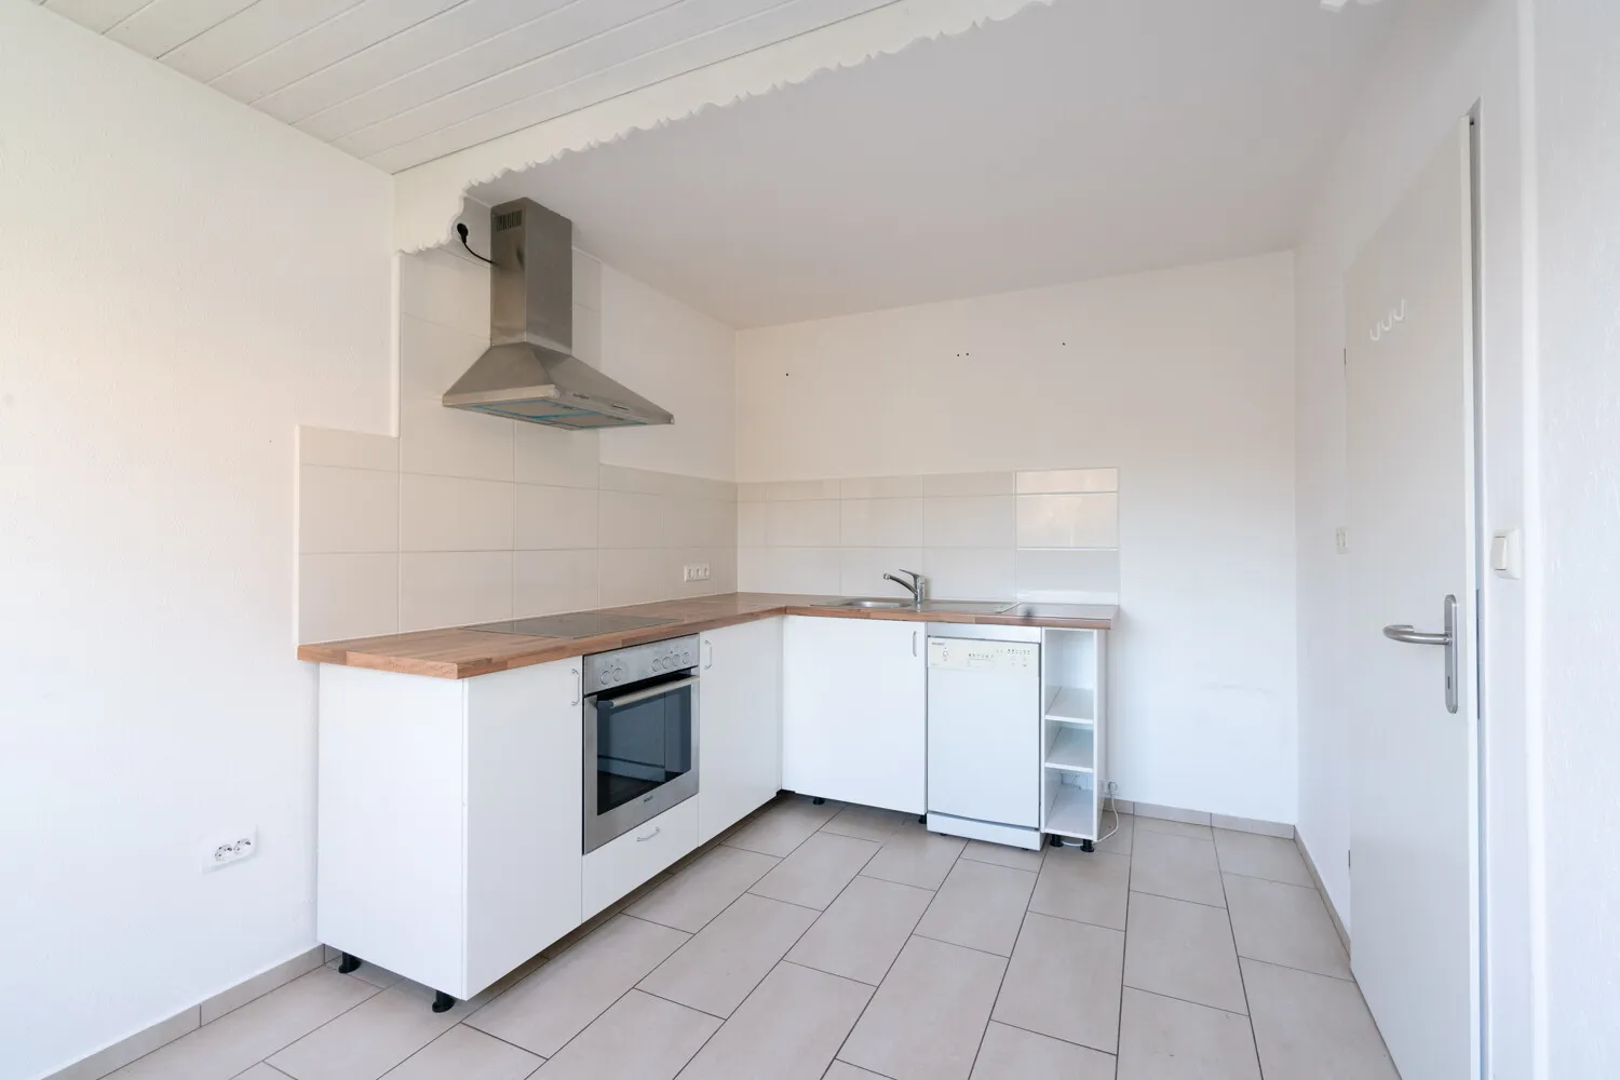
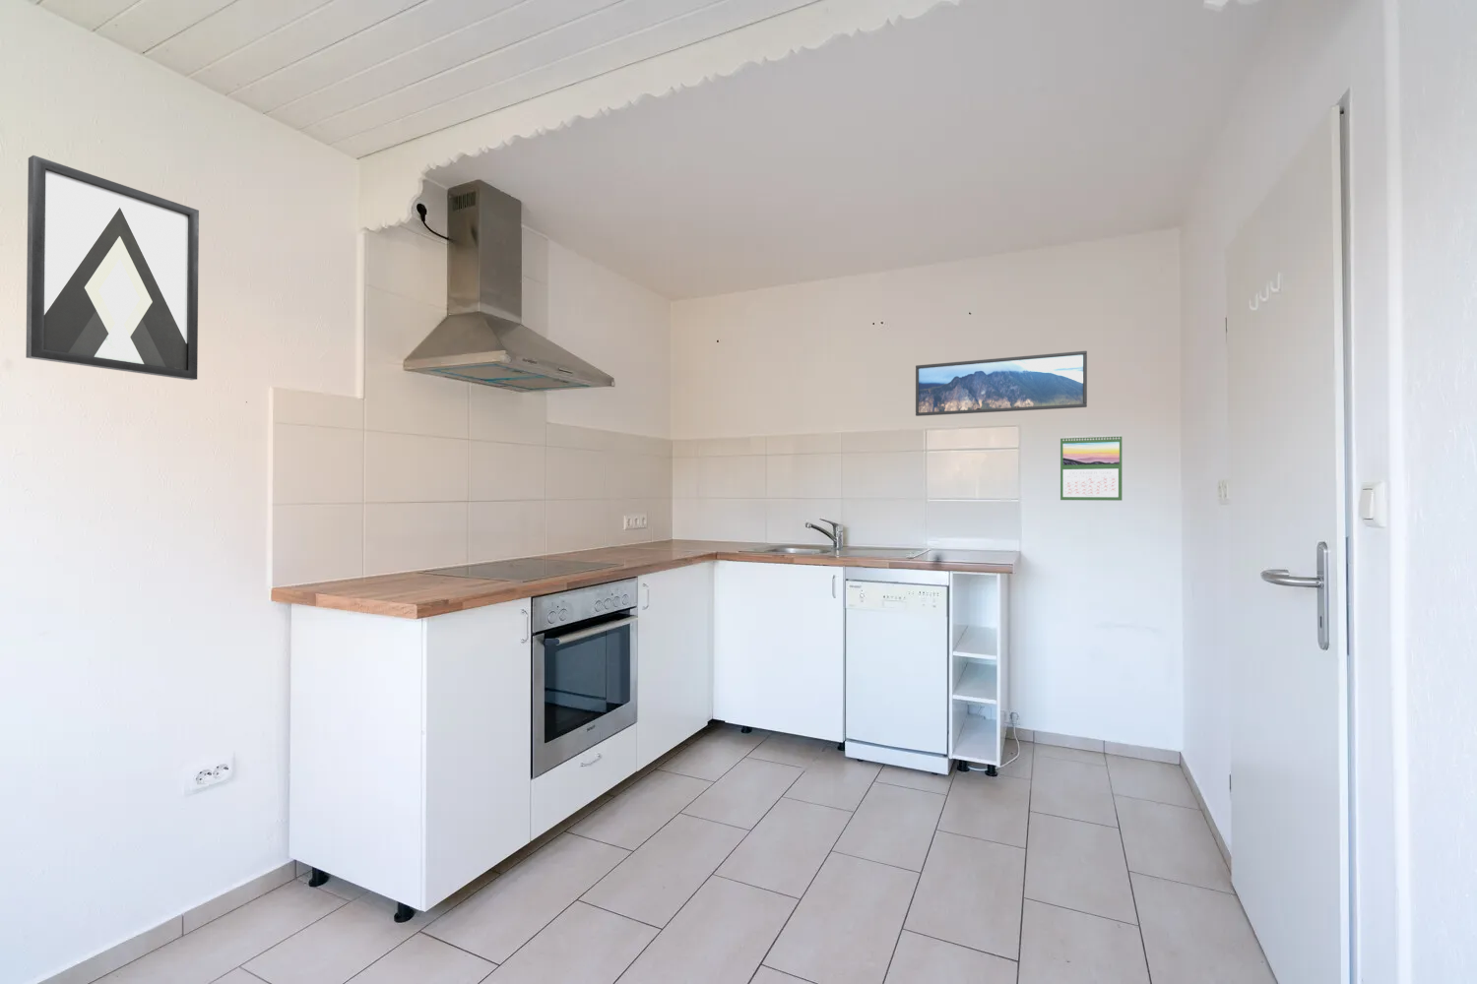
+ wall art (119, 278)
+ calendar (1090, 467)
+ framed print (997, 384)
